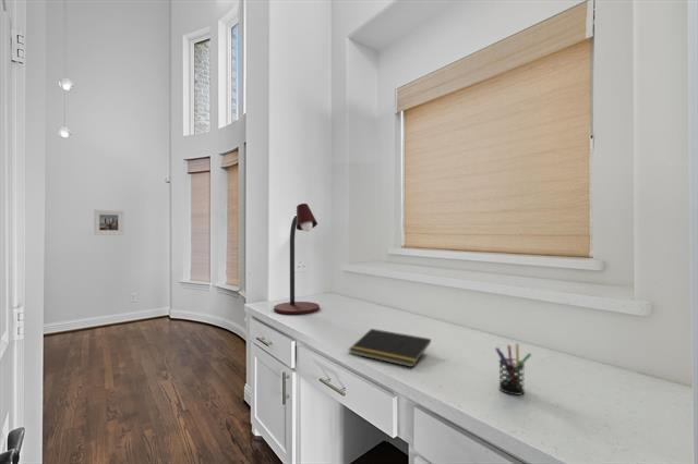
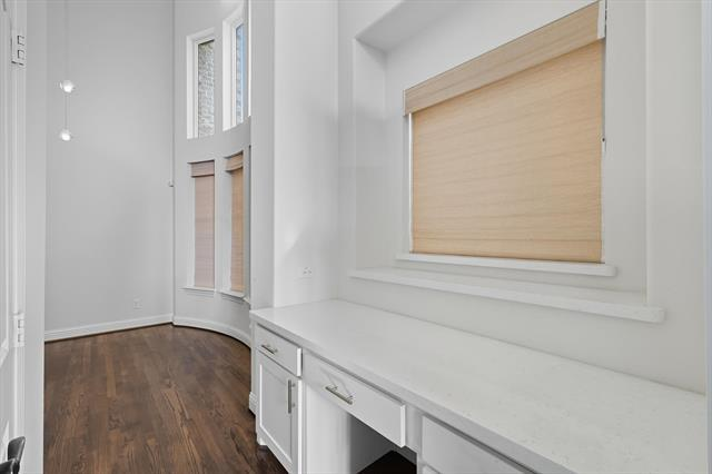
- desk lamp (293, 256)
- pen holder (514, 366)
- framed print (108, 222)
- notepad (389, 345)
